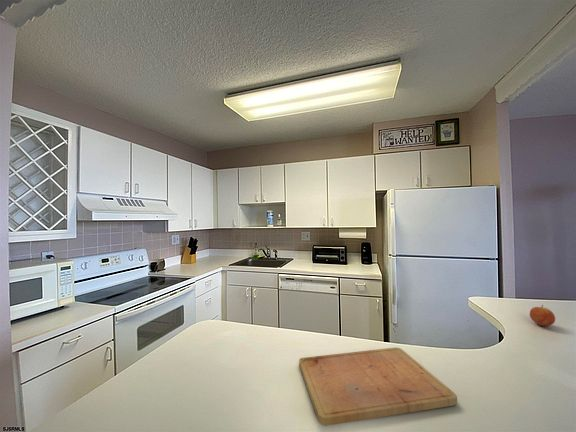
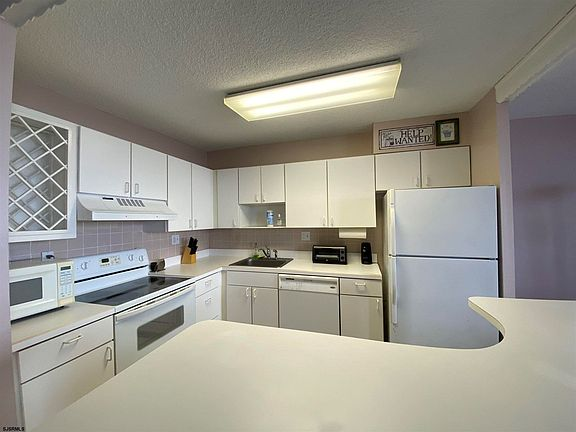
- cutting board (368, 378)
- fruit (542, 315)
